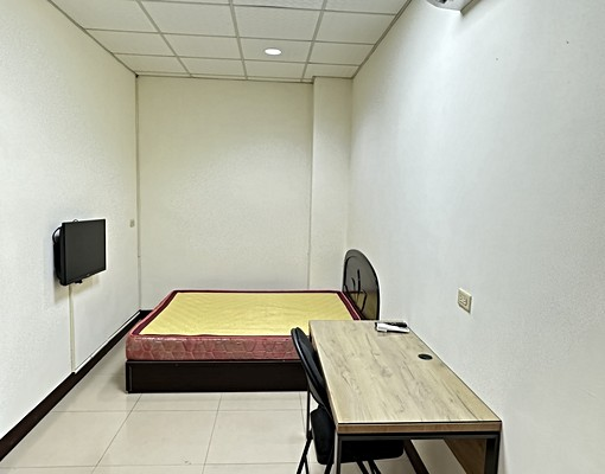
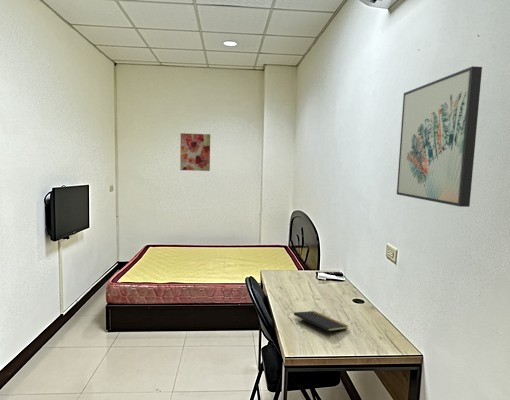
+ wall art (431, 141)
+ notepad (320, 320)
+ wall art (195, 152)
